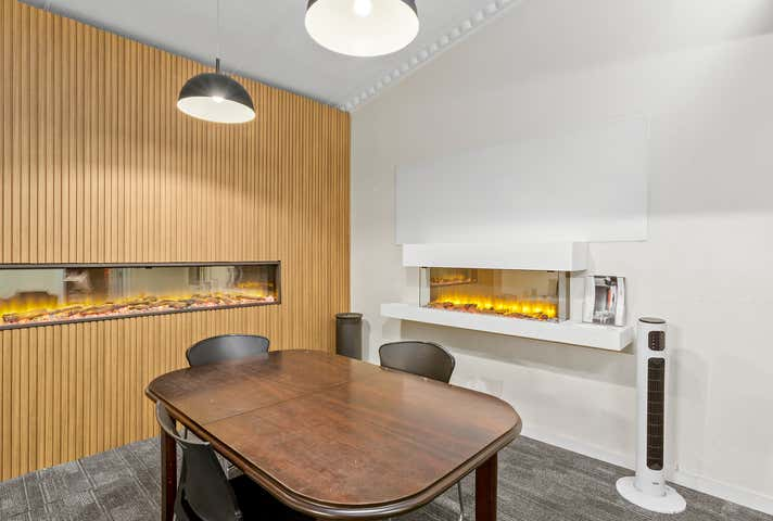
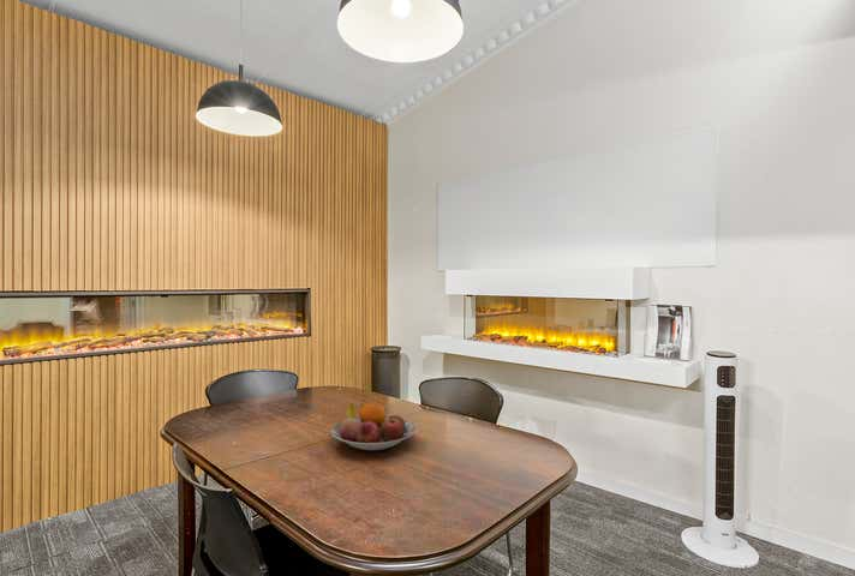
+ fruit bowl (373, 425)
